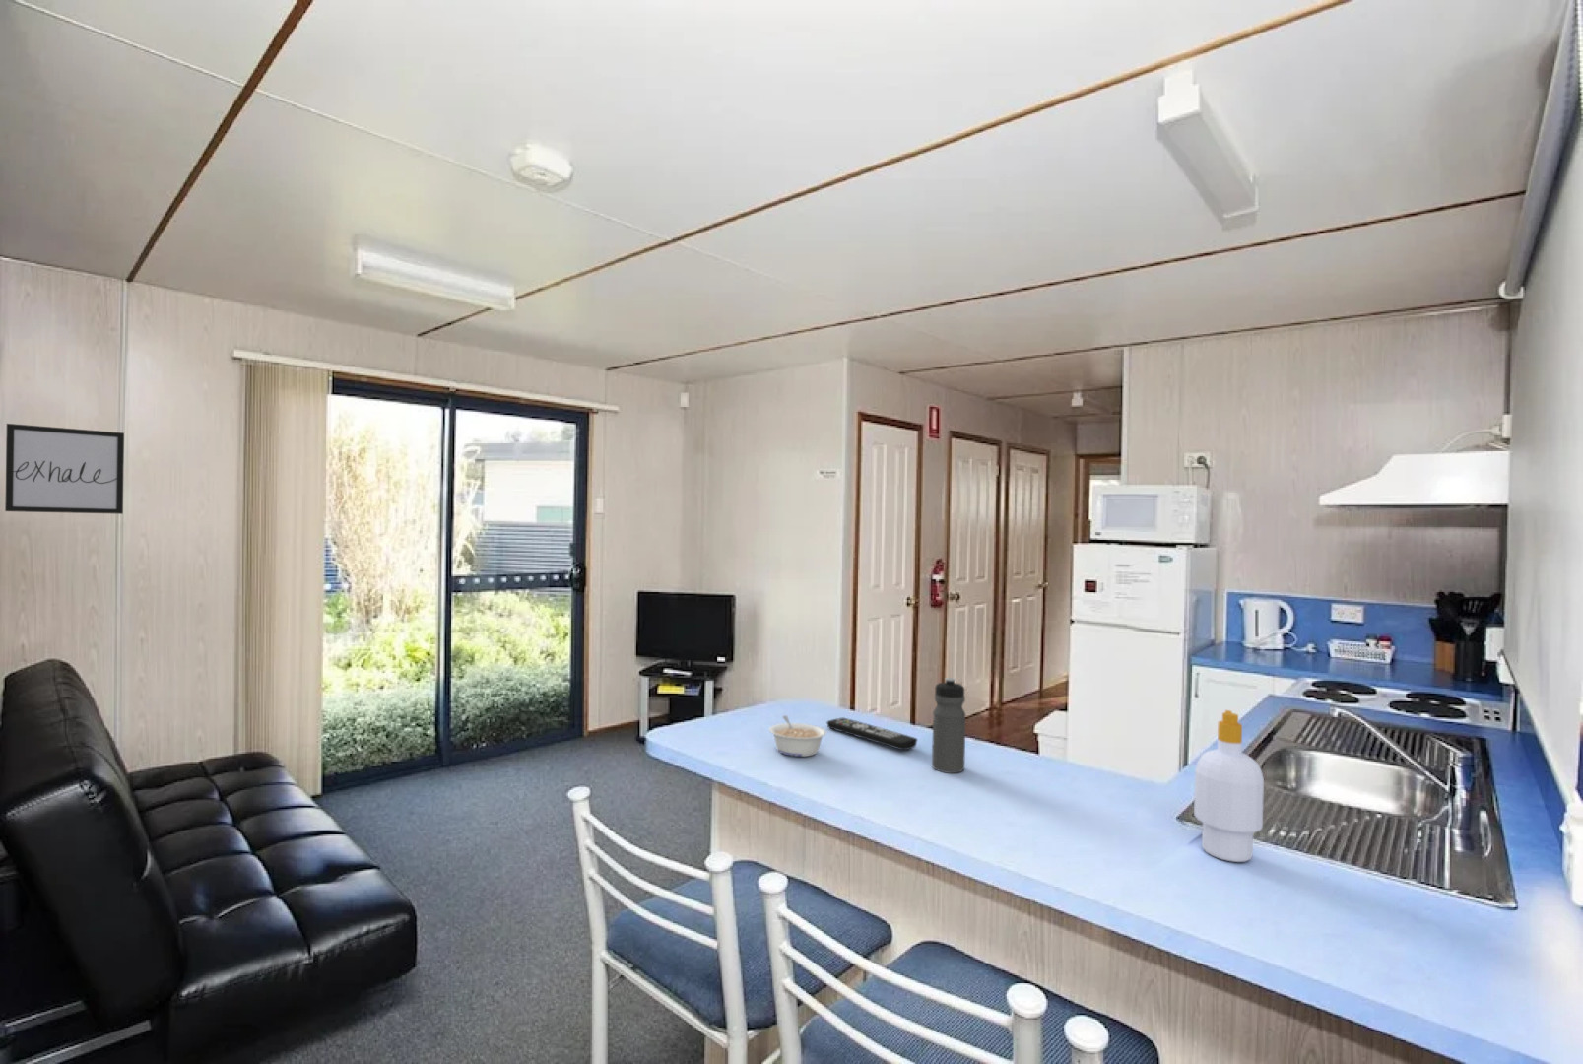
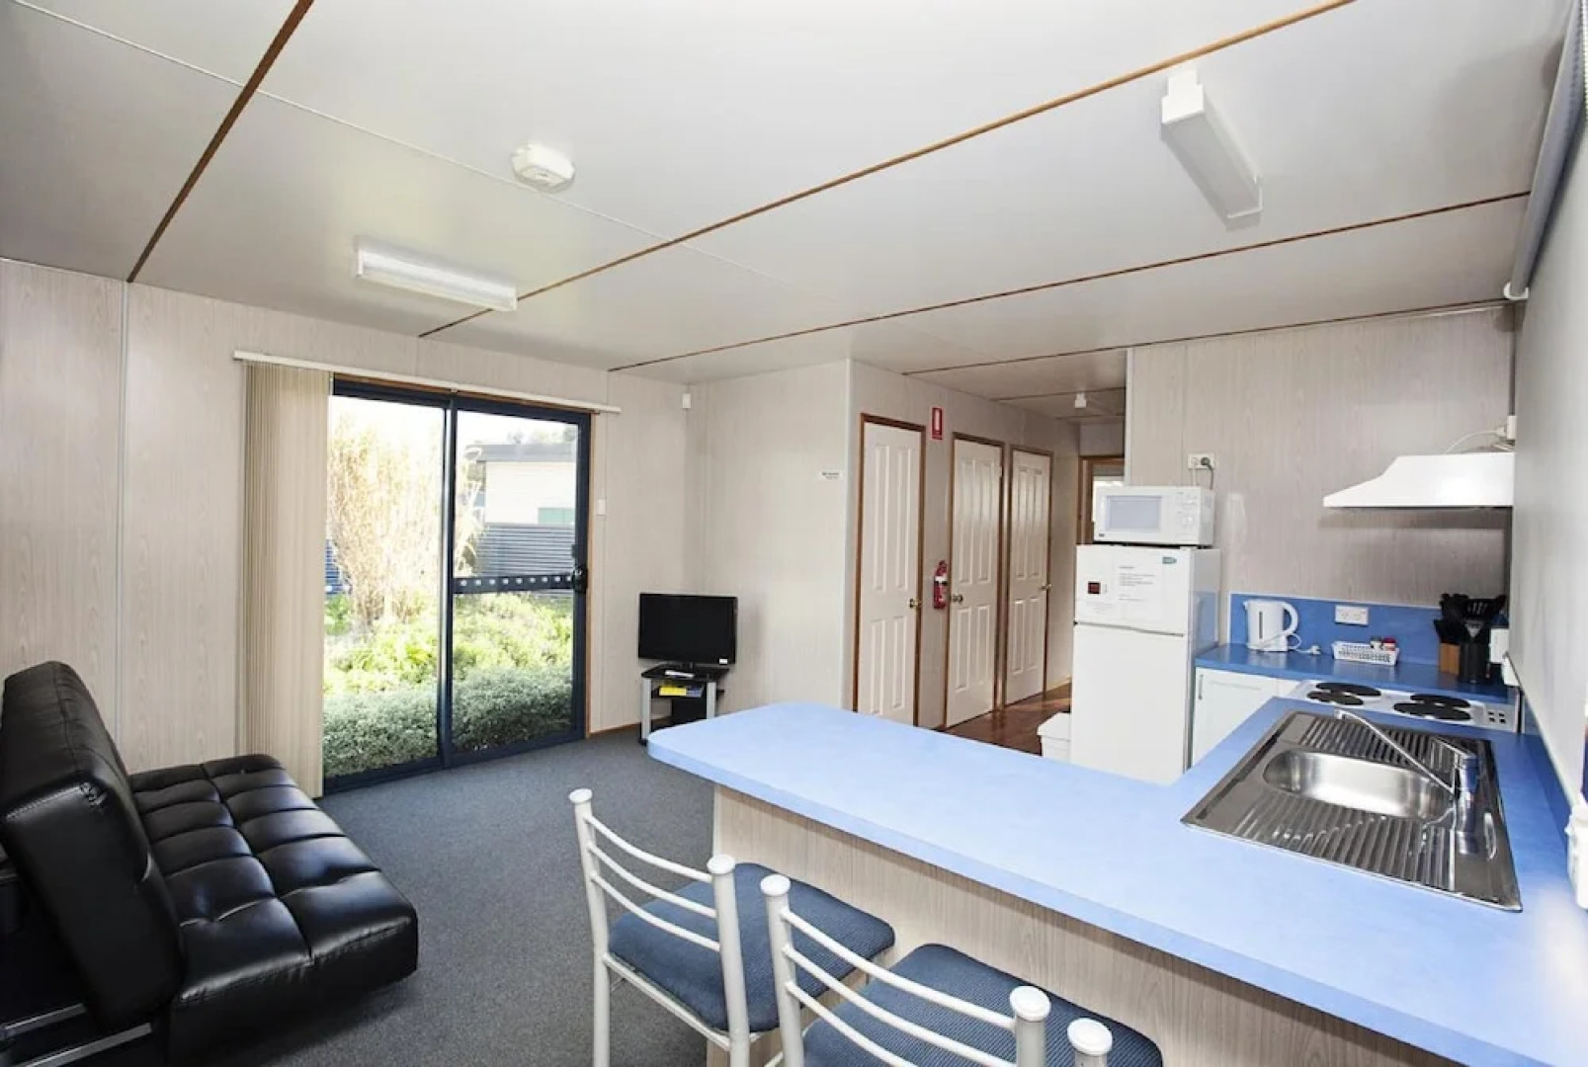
- soap bottle (1228, 784)
- water bottle (949, 723)
- remote control (869, 733)
- wall art (67, 470)
- legume (794, 737)
